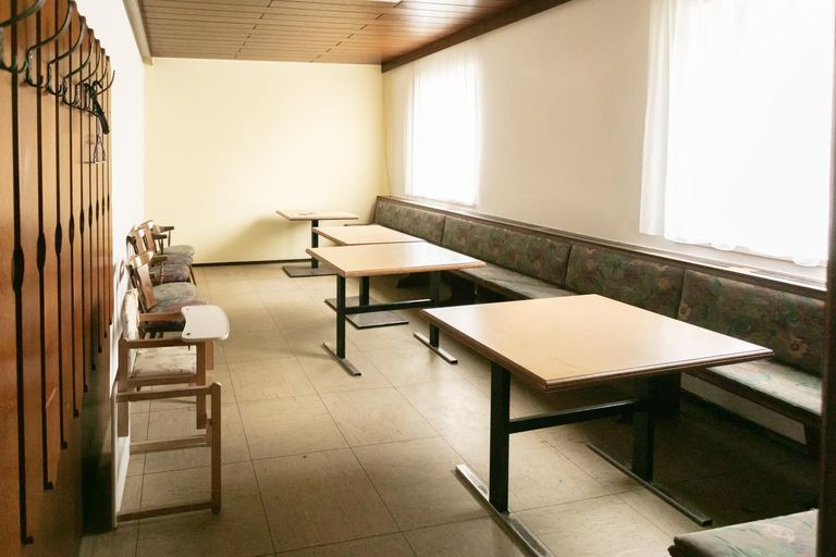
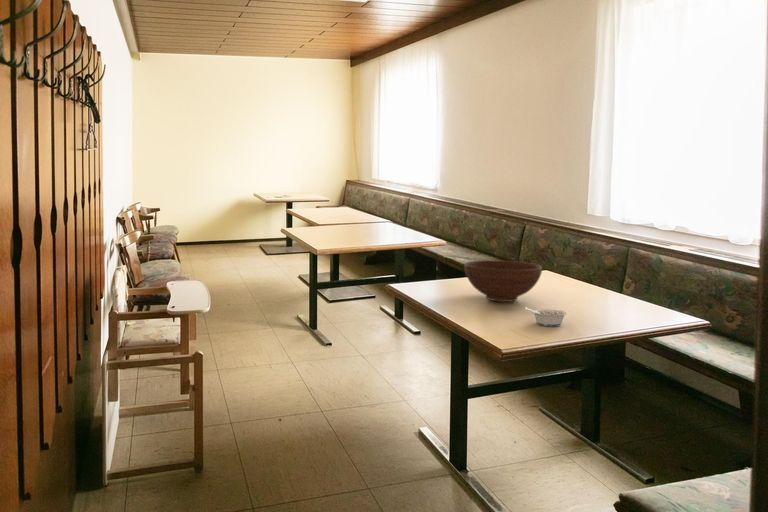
+ fruit bowl (502, 282)
+ legume (547, 316)
